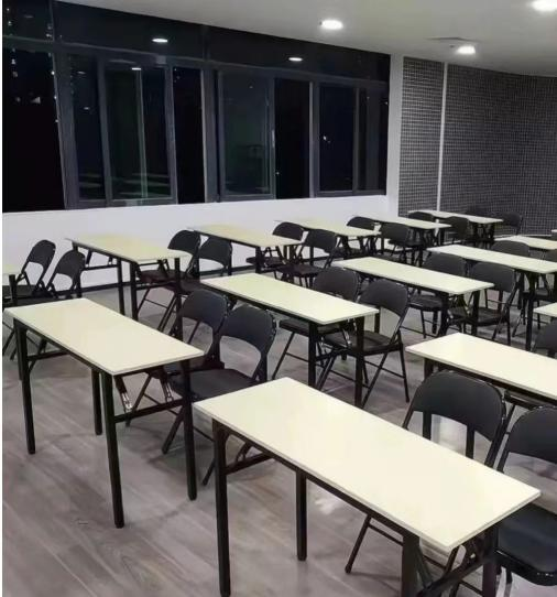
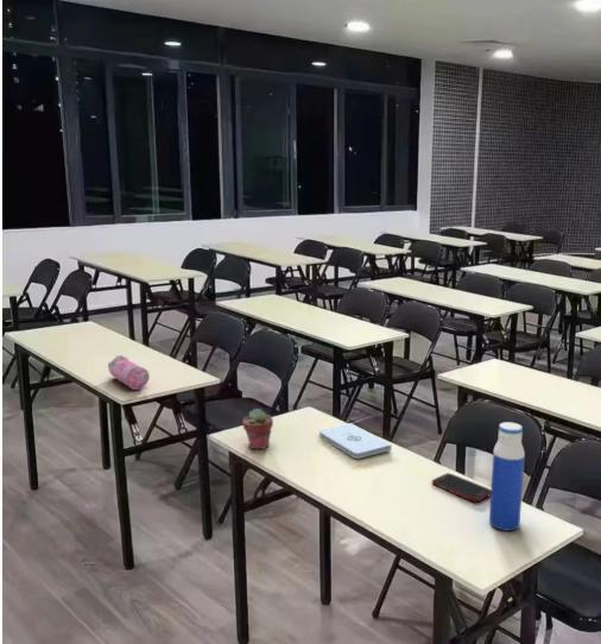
+ potted succulent (258, 427)
+ water bottle (507, 475)
+ notepad (353, 440)
+ cell phone (461, 487)
+ pencil case (127, 371)
